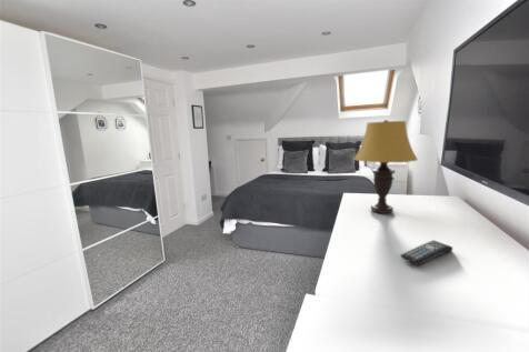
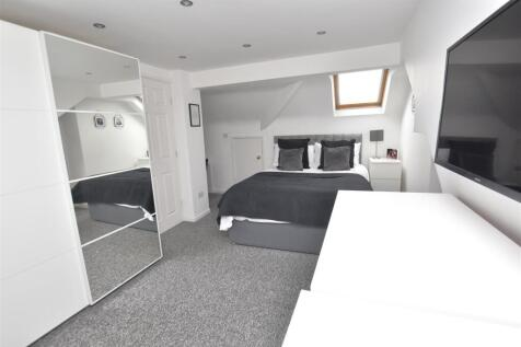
- remote control (427, 251)
- table lamp (383, 167)
